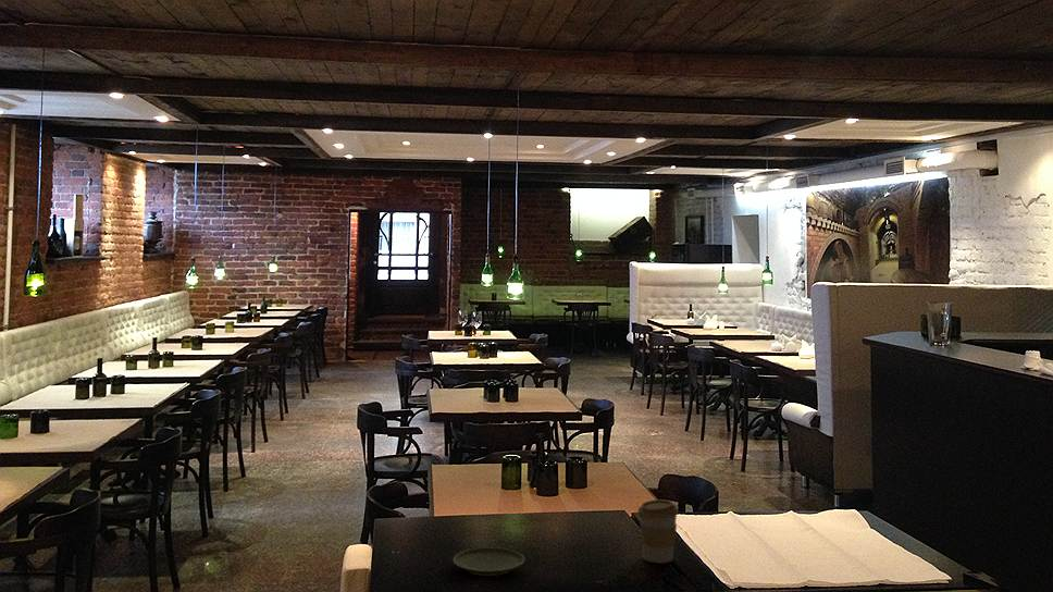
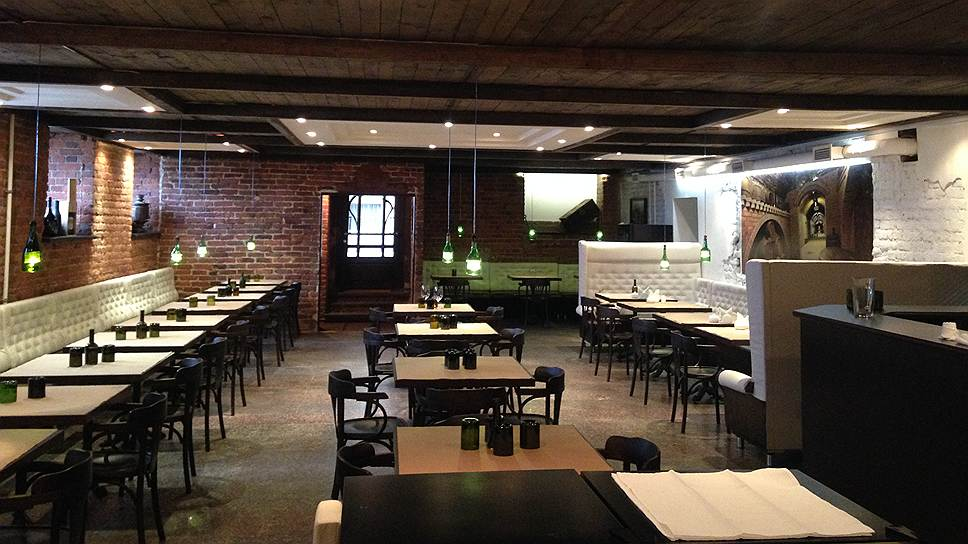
- coffee cup (657, 530)
- plate (488, 563)
